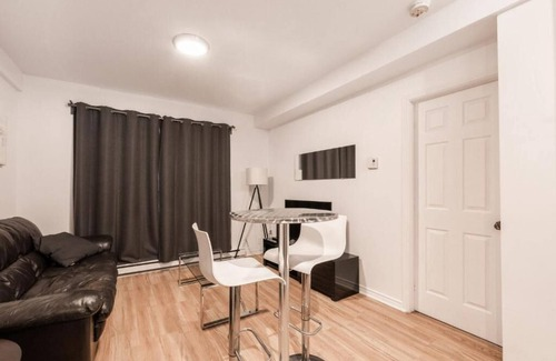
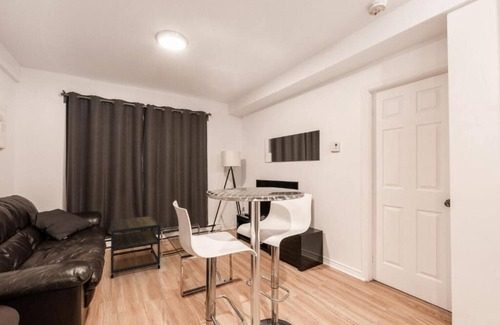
+ side table (134, 243)
